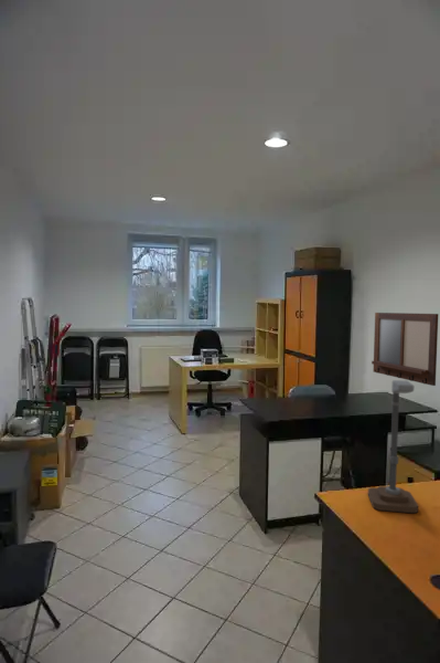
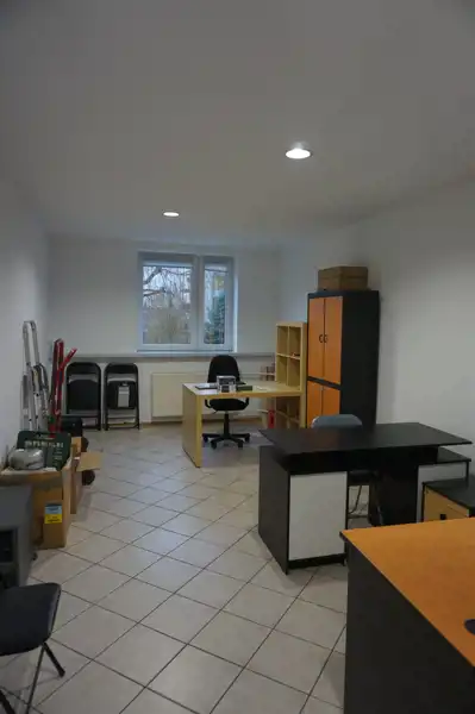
- desk lamp (396, 443)
- writing board (399, 345)
